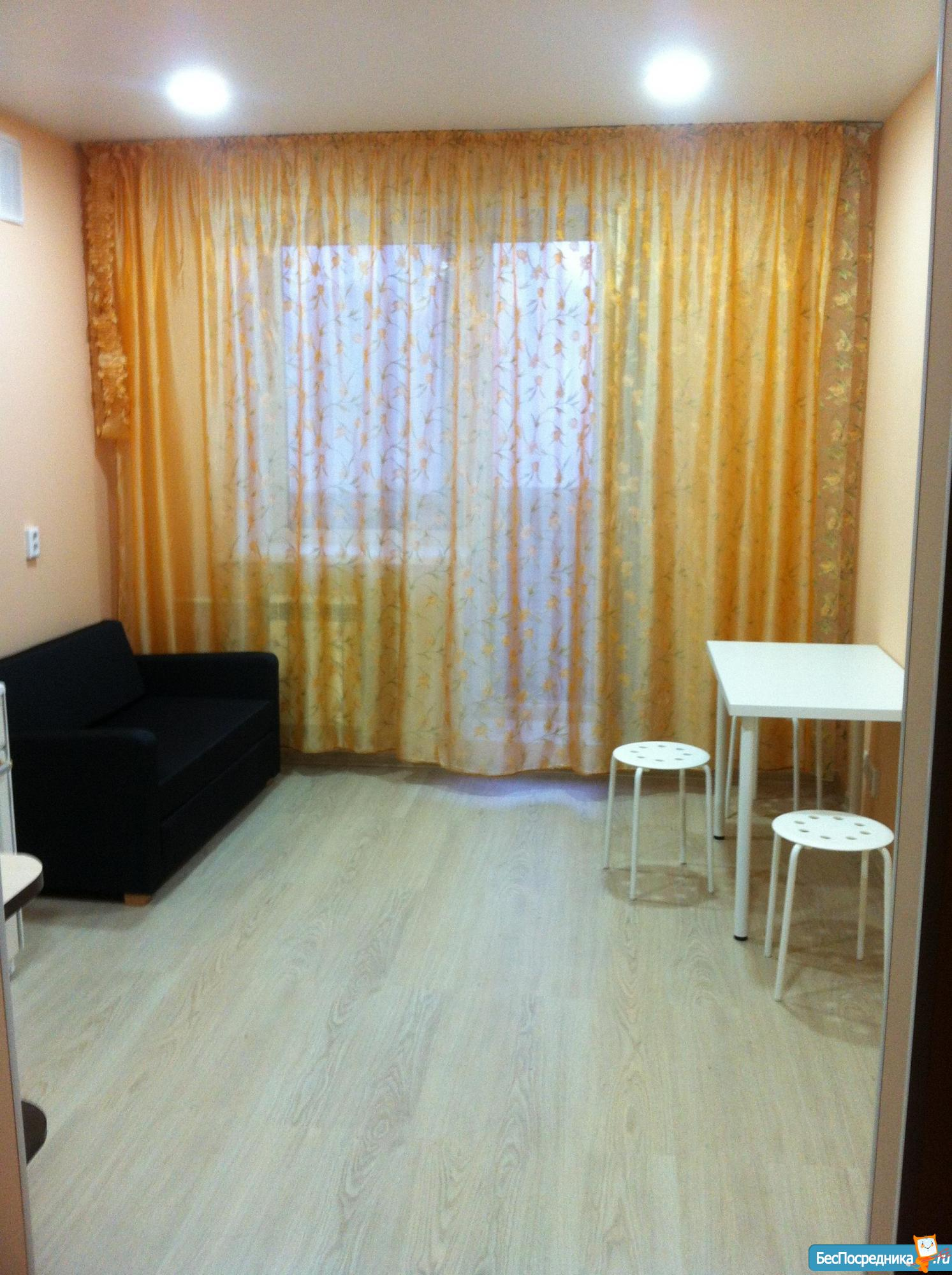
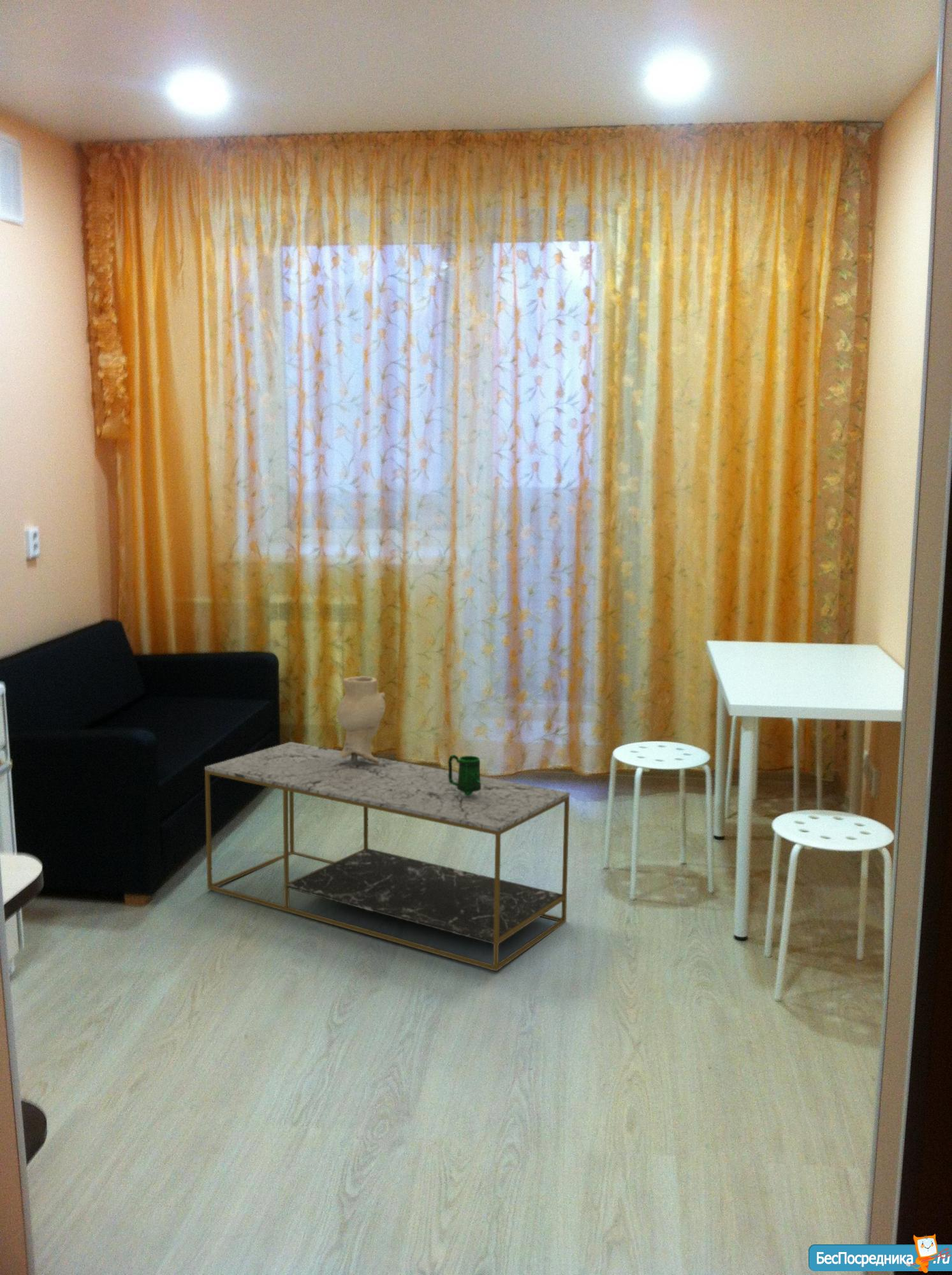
+ coffee table (377, 850)
+ mug (464, 775)
+ decorative vase (361, 720)
